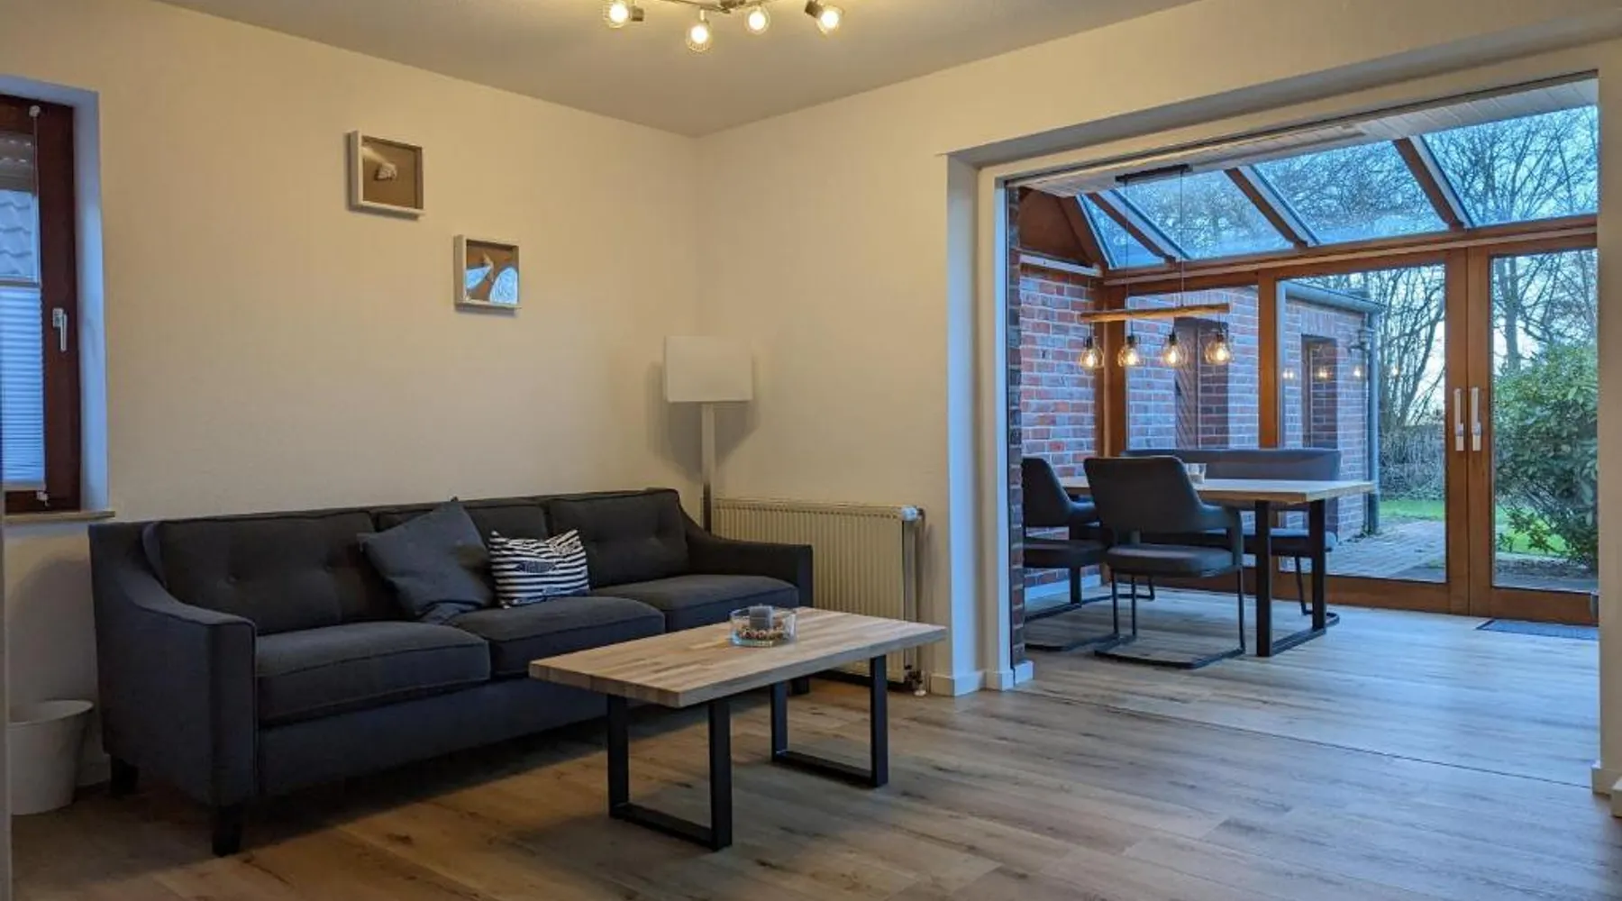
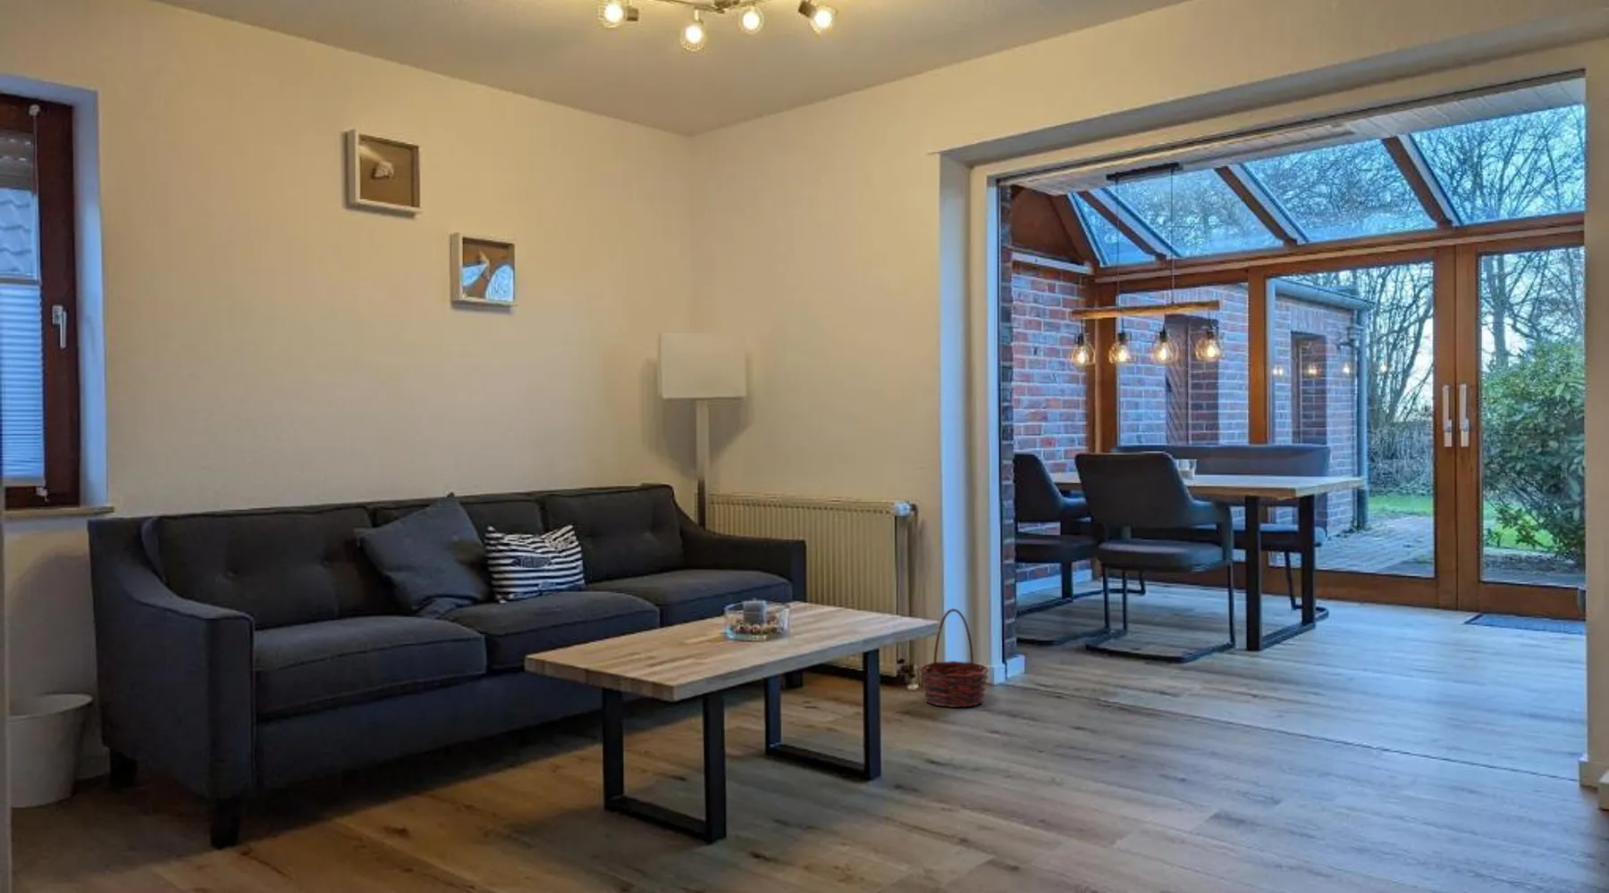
+ basket (954, 661)
